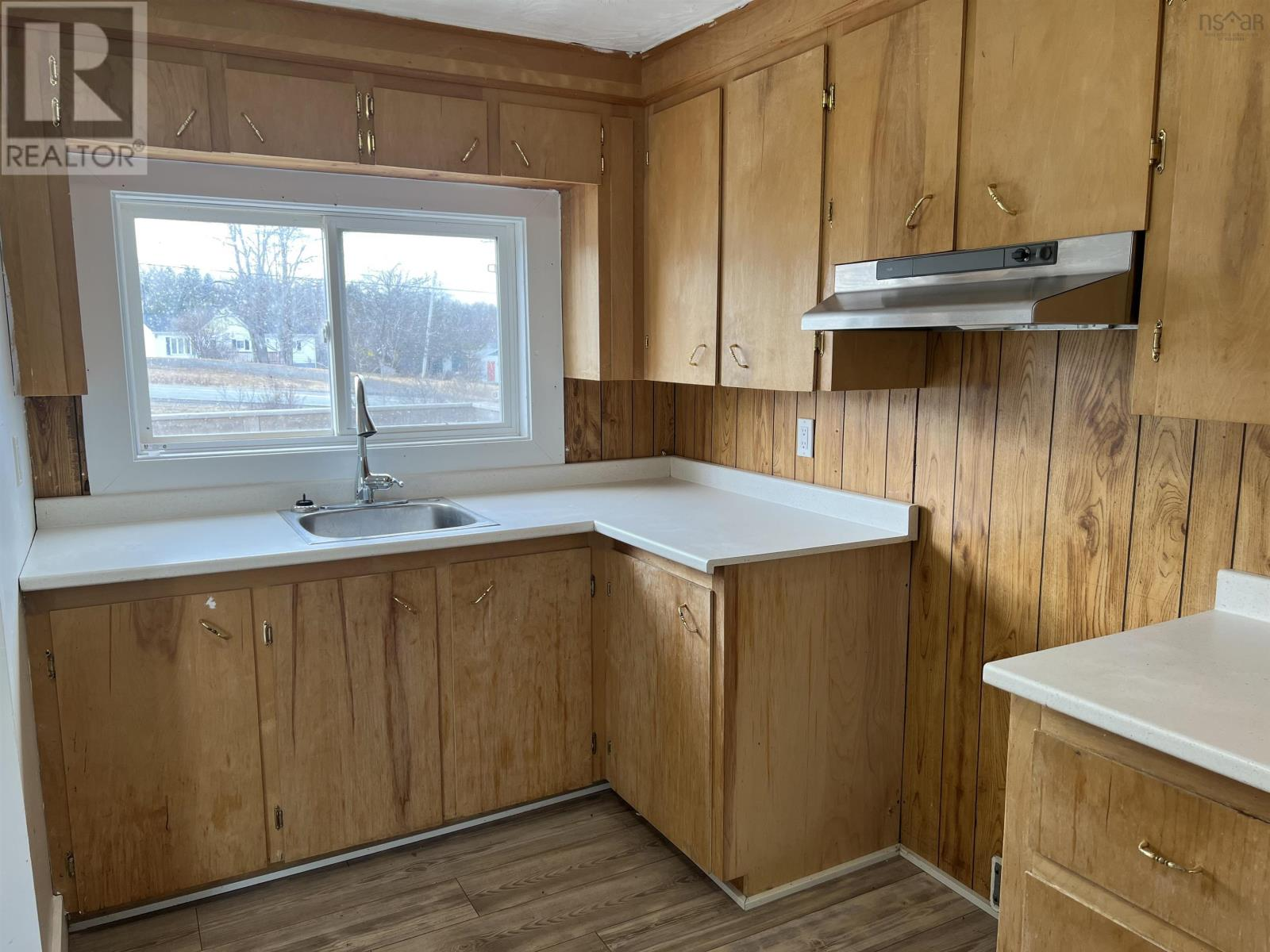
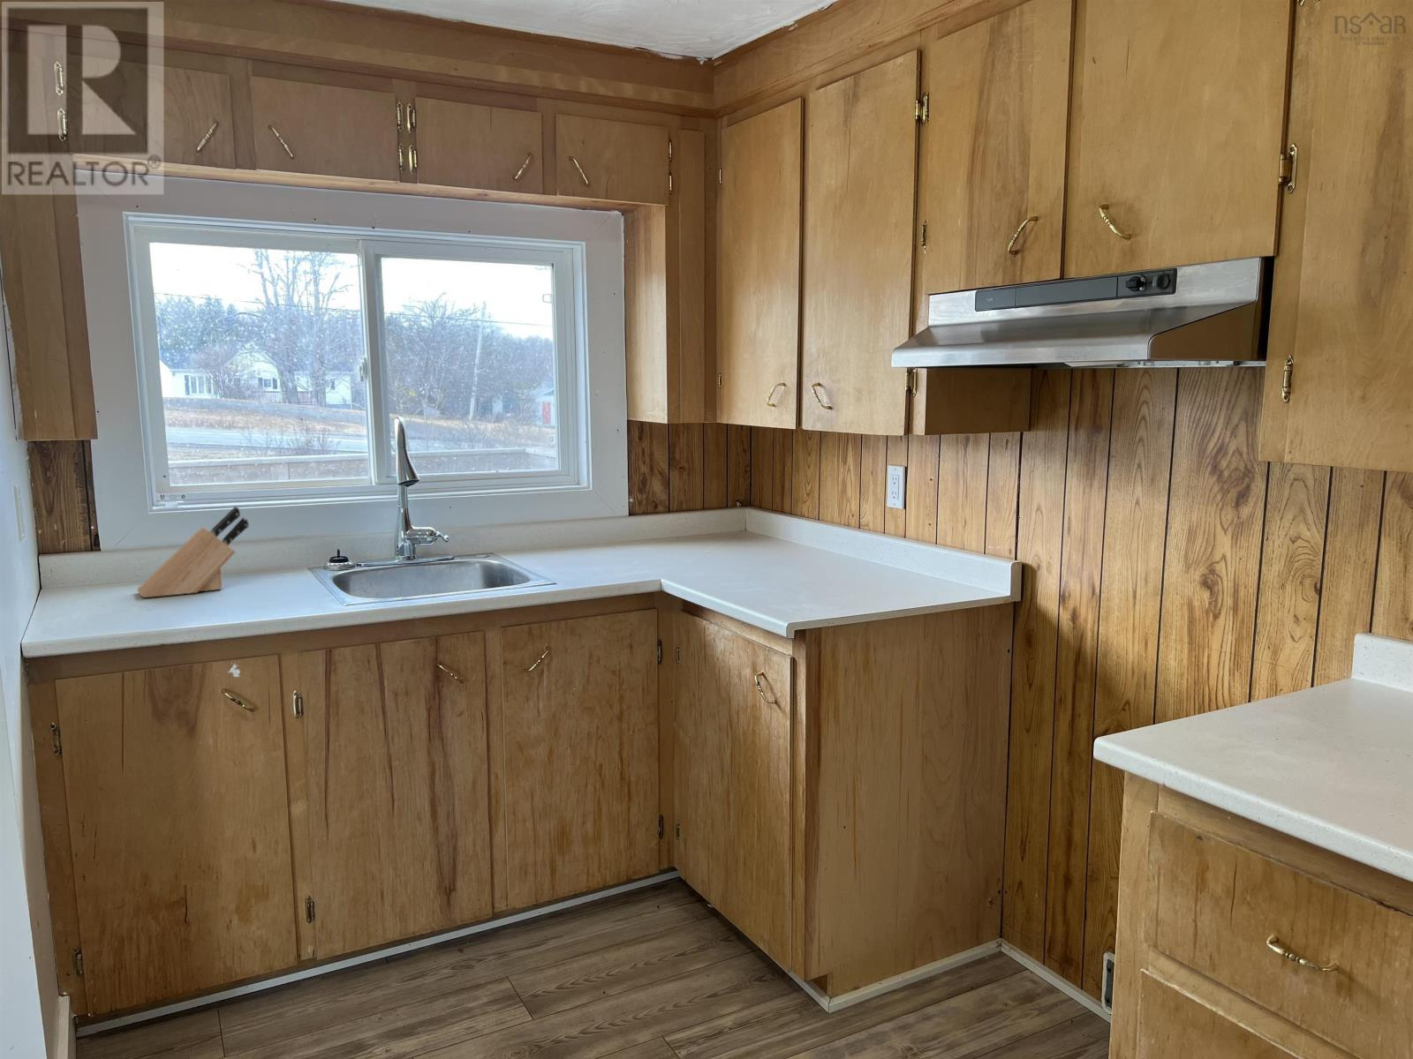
+ knife block (194, 548)
